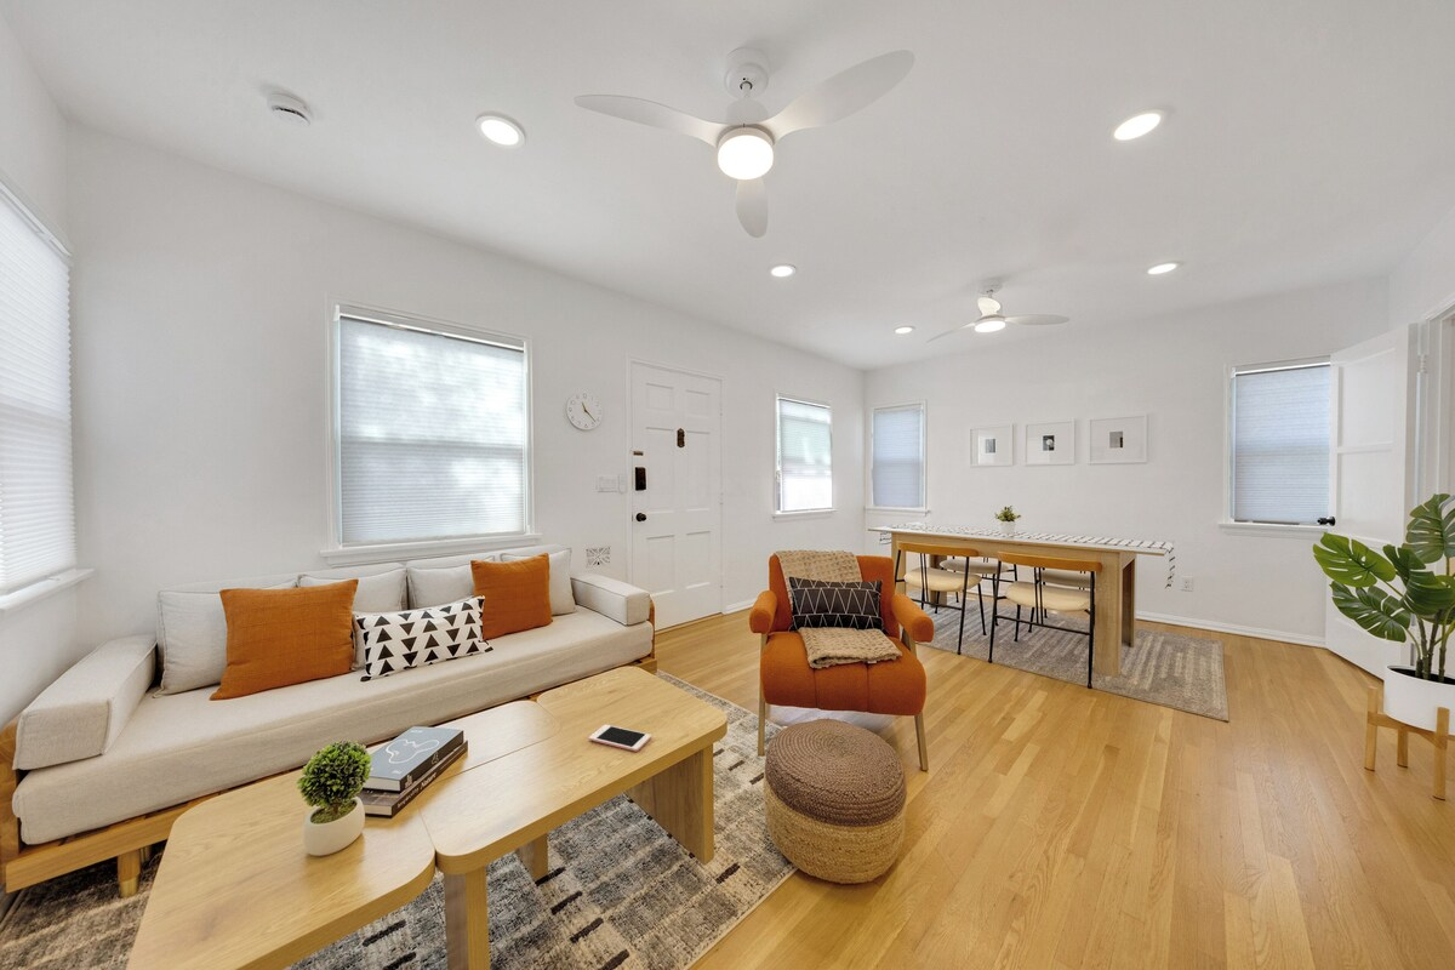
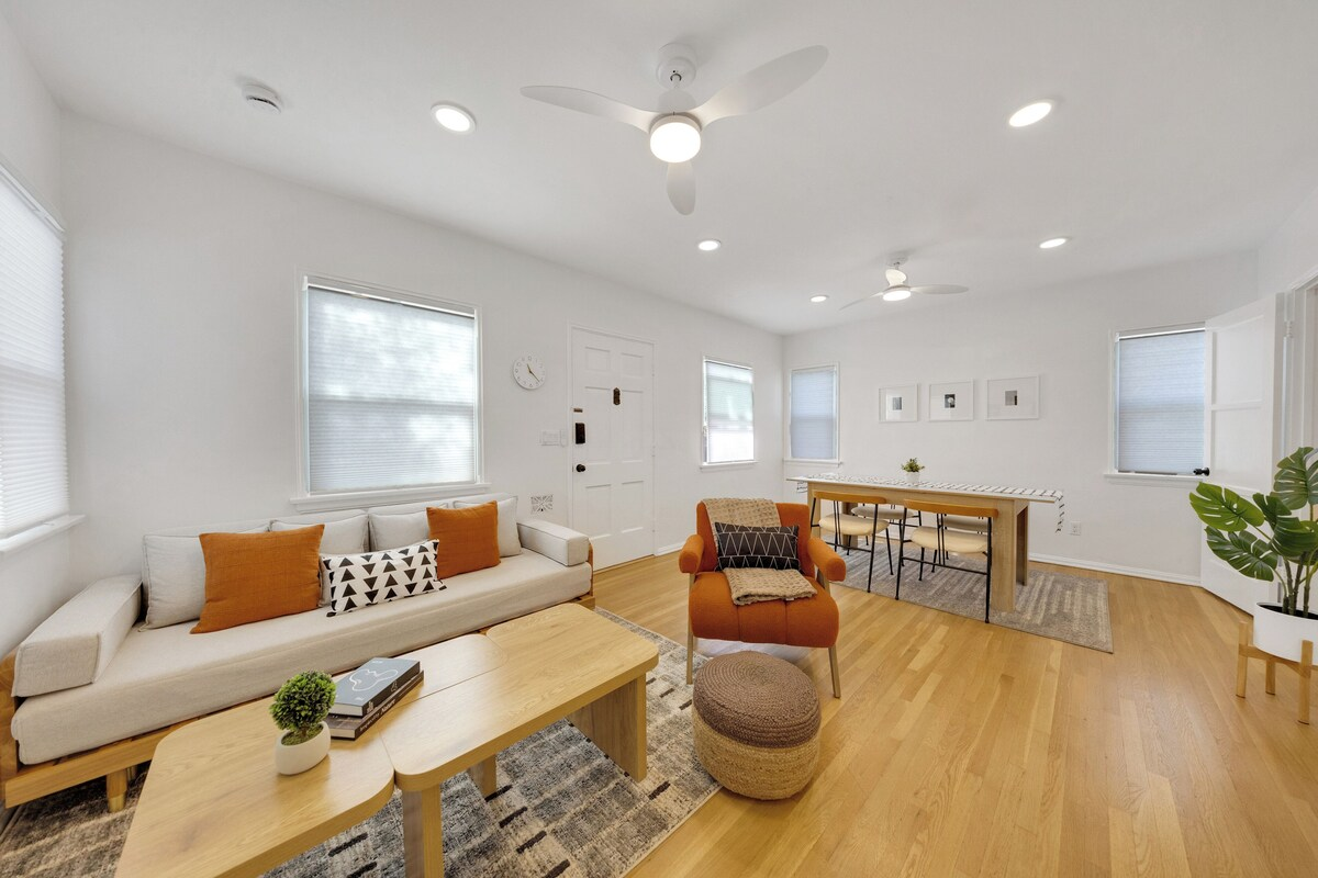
- cell phone (620, 737)
